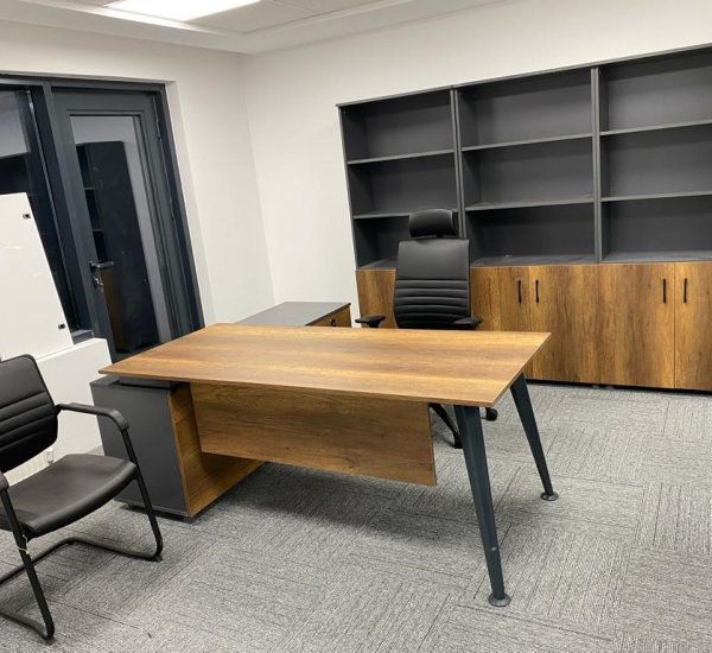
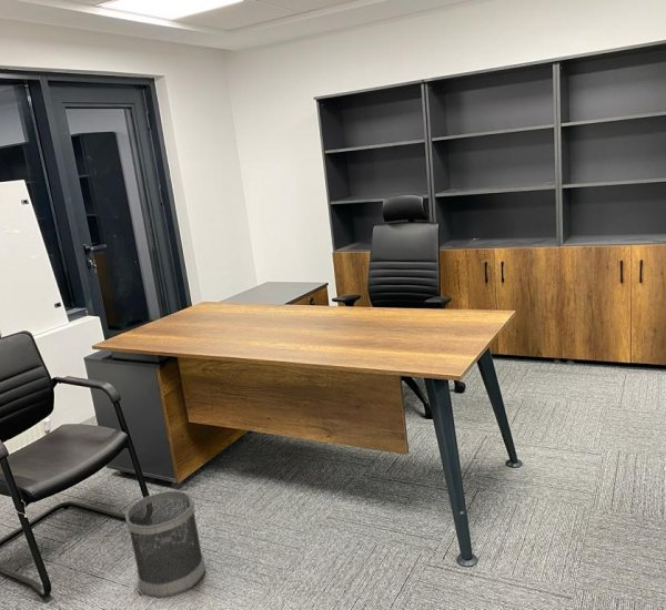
+ wastebasket (165, 542)
